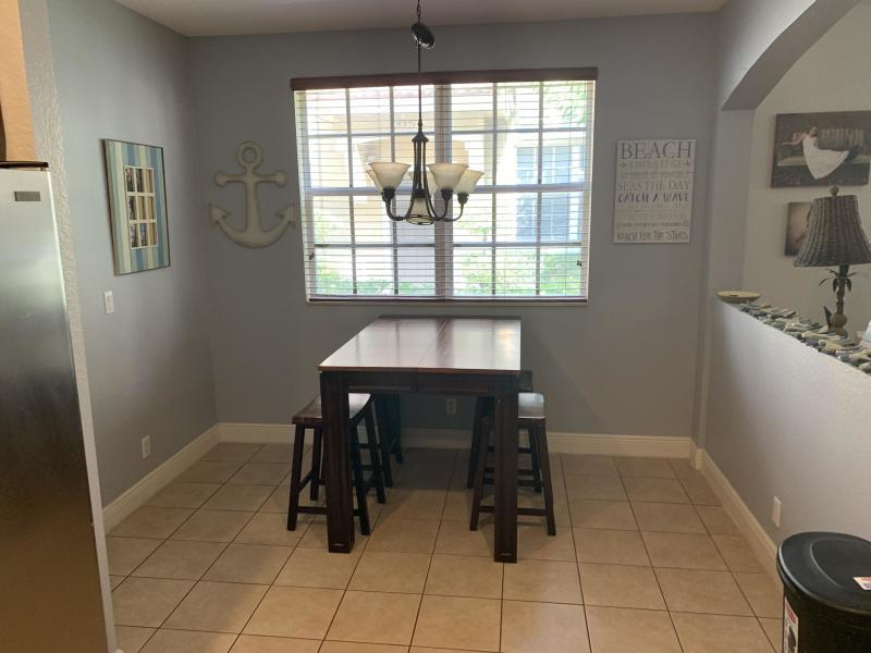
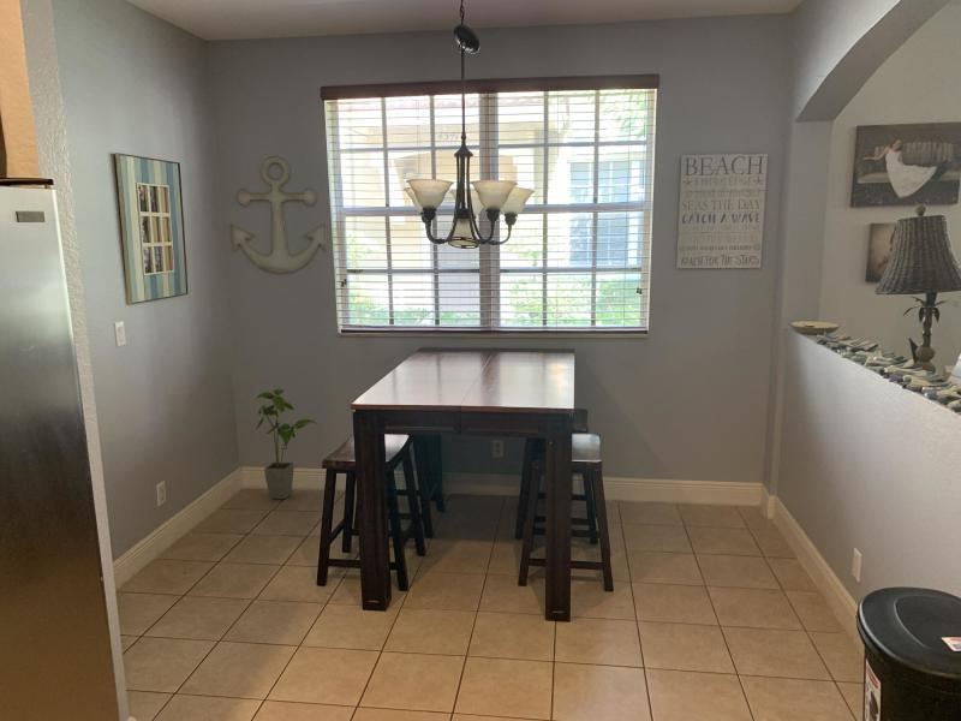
+ house plant (283, 445)
